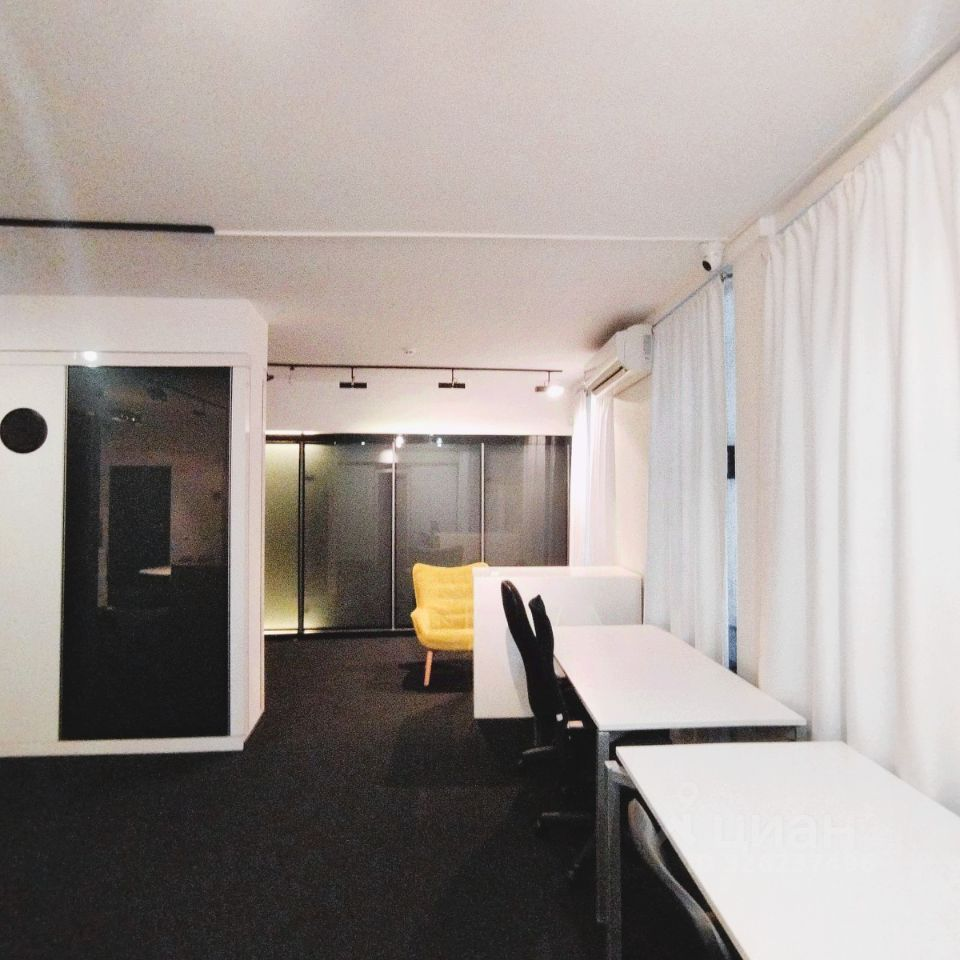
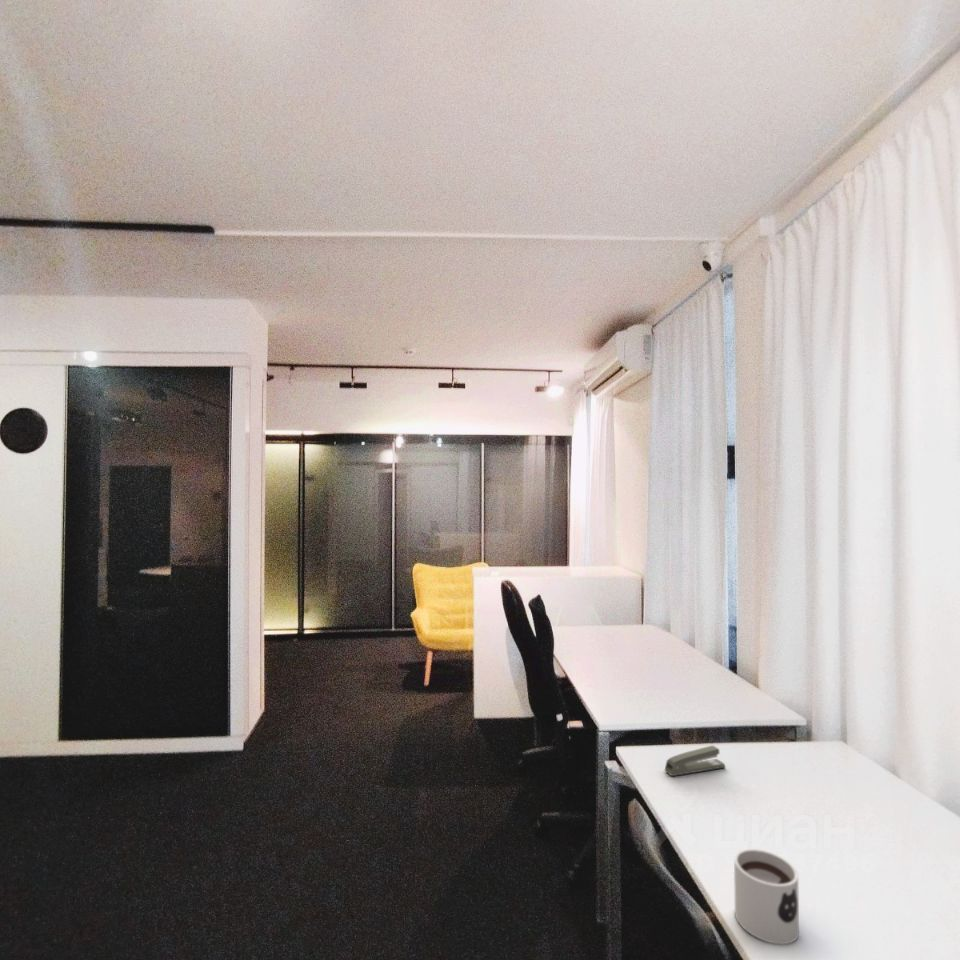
+ mug (765, 889)
+ stapler (695, 759)
